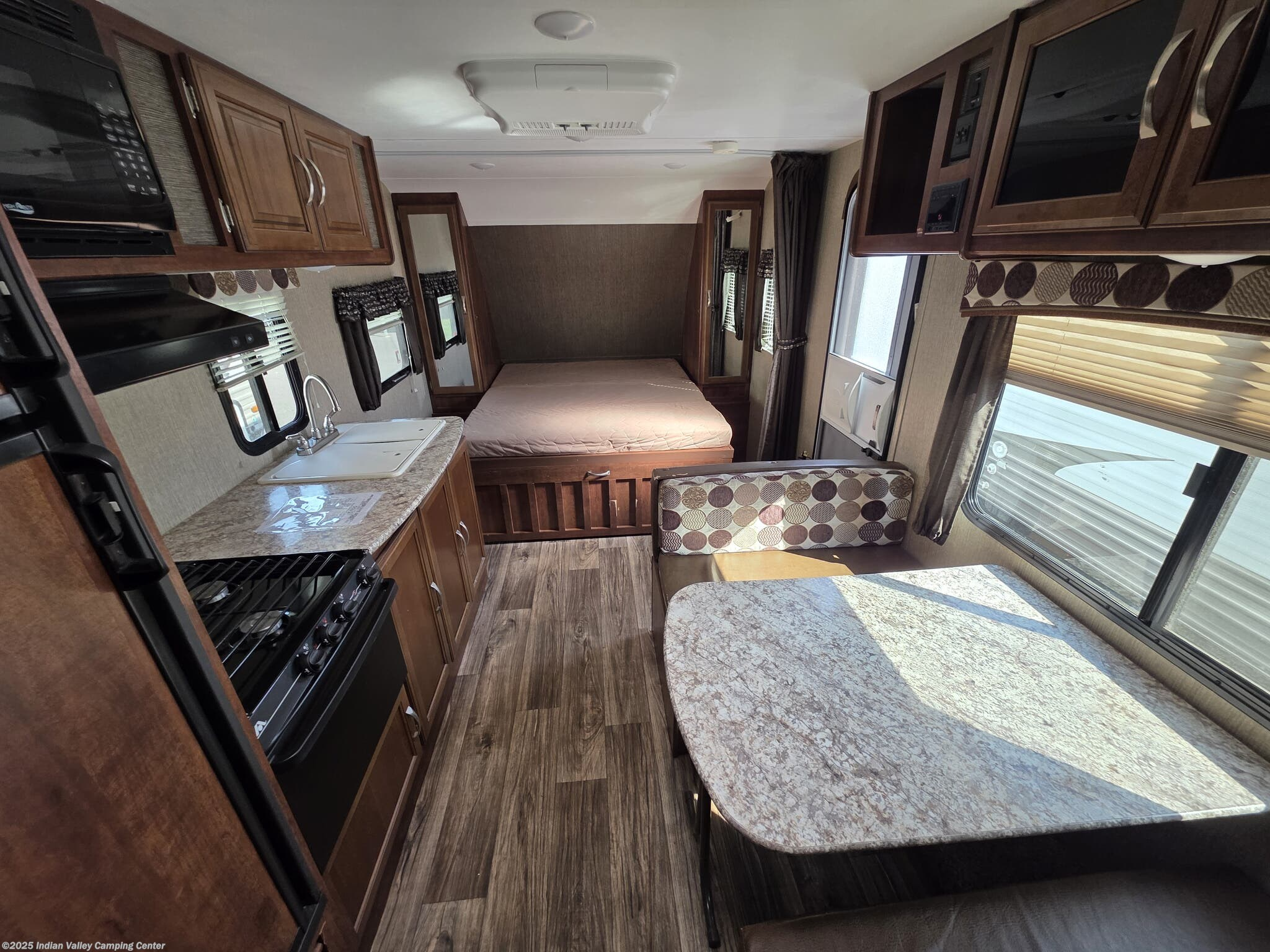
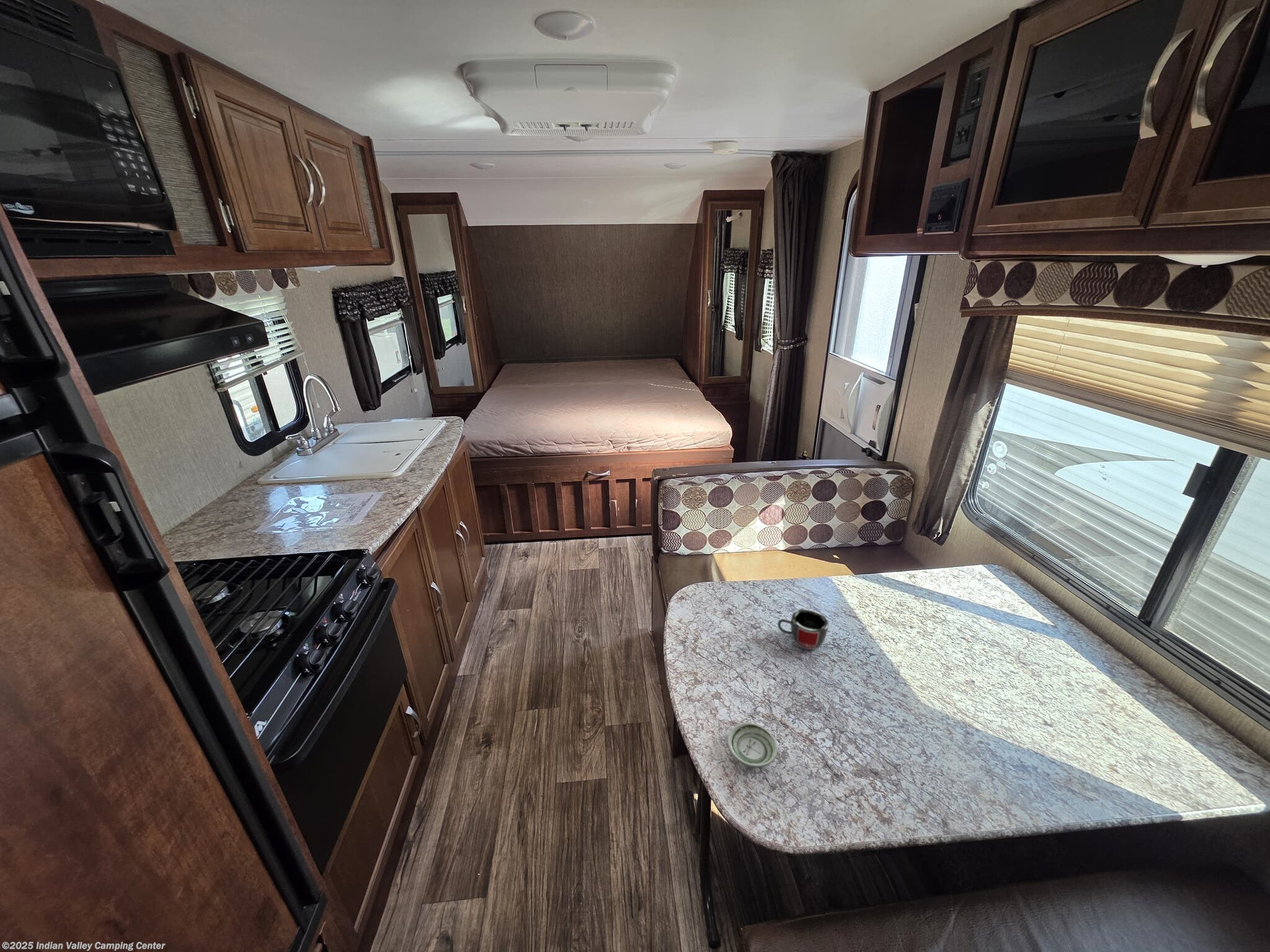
+ mug (802, 629)
+ saucer (752, 747)
